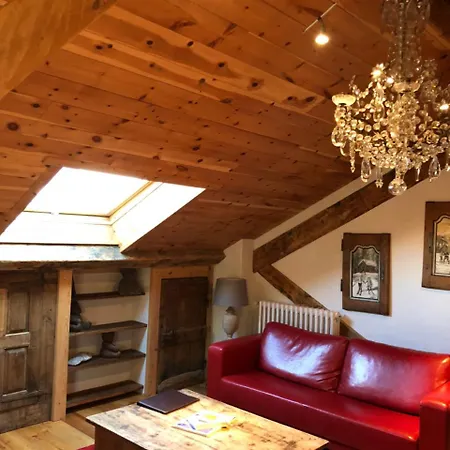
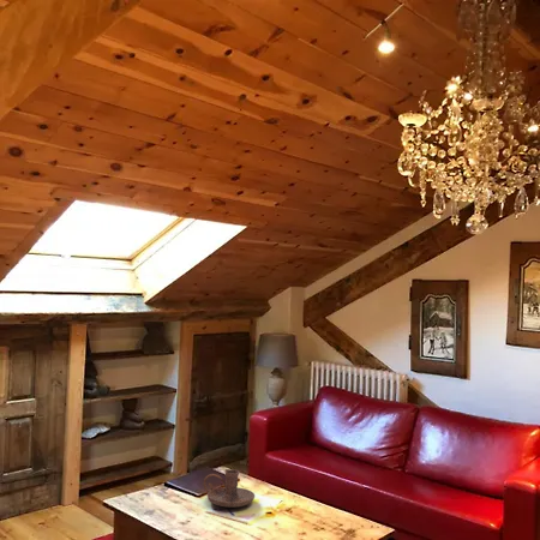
+ candle holder (227, 486)
